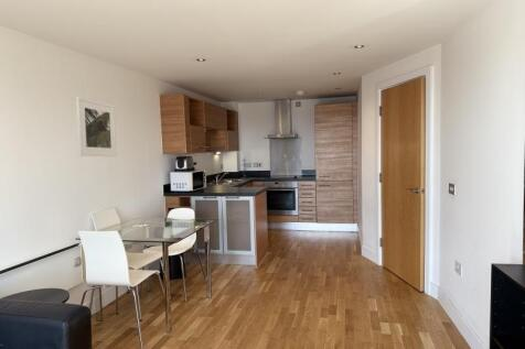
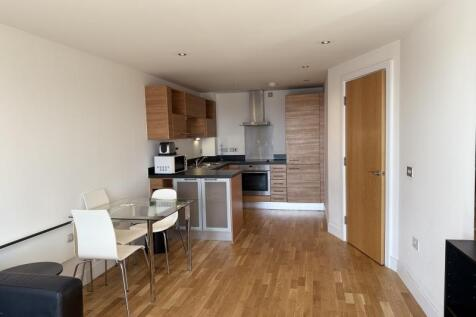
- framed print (97, 129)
